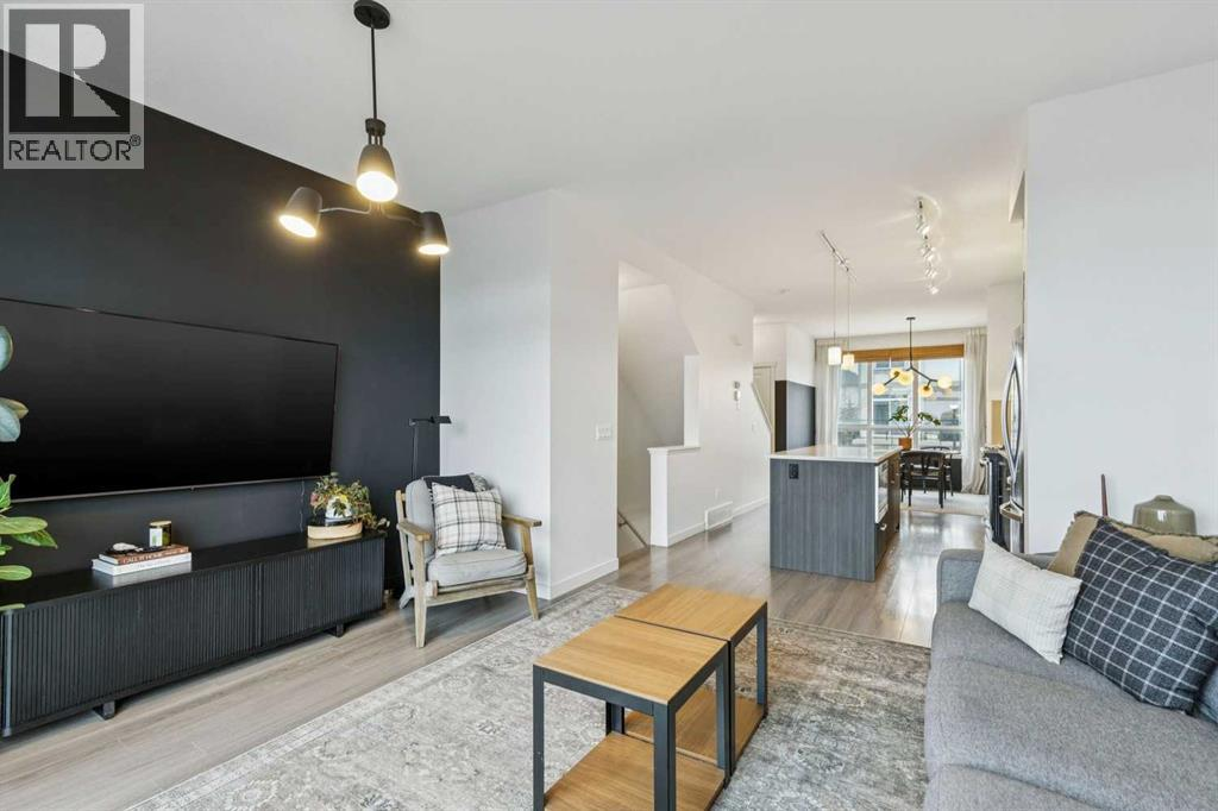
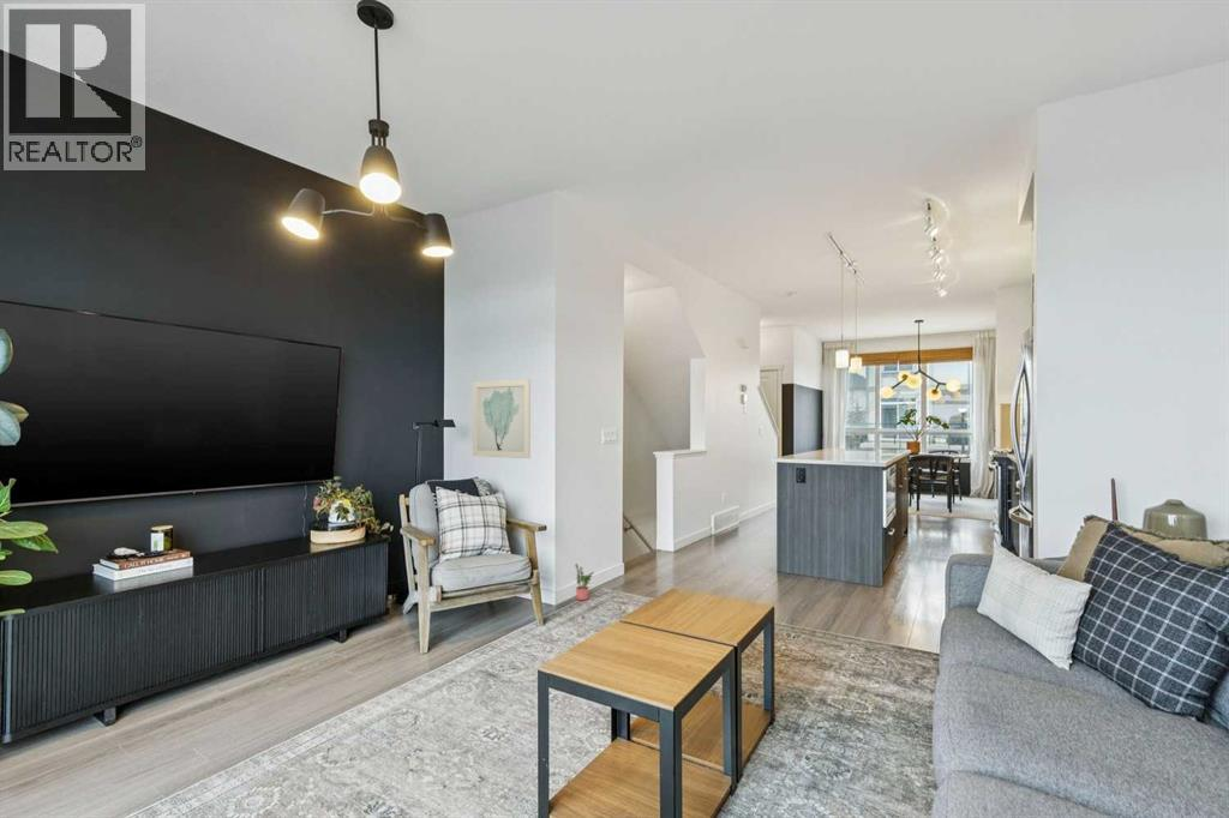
+ potted plant (587, 581)
+ wall art (499, 419)
